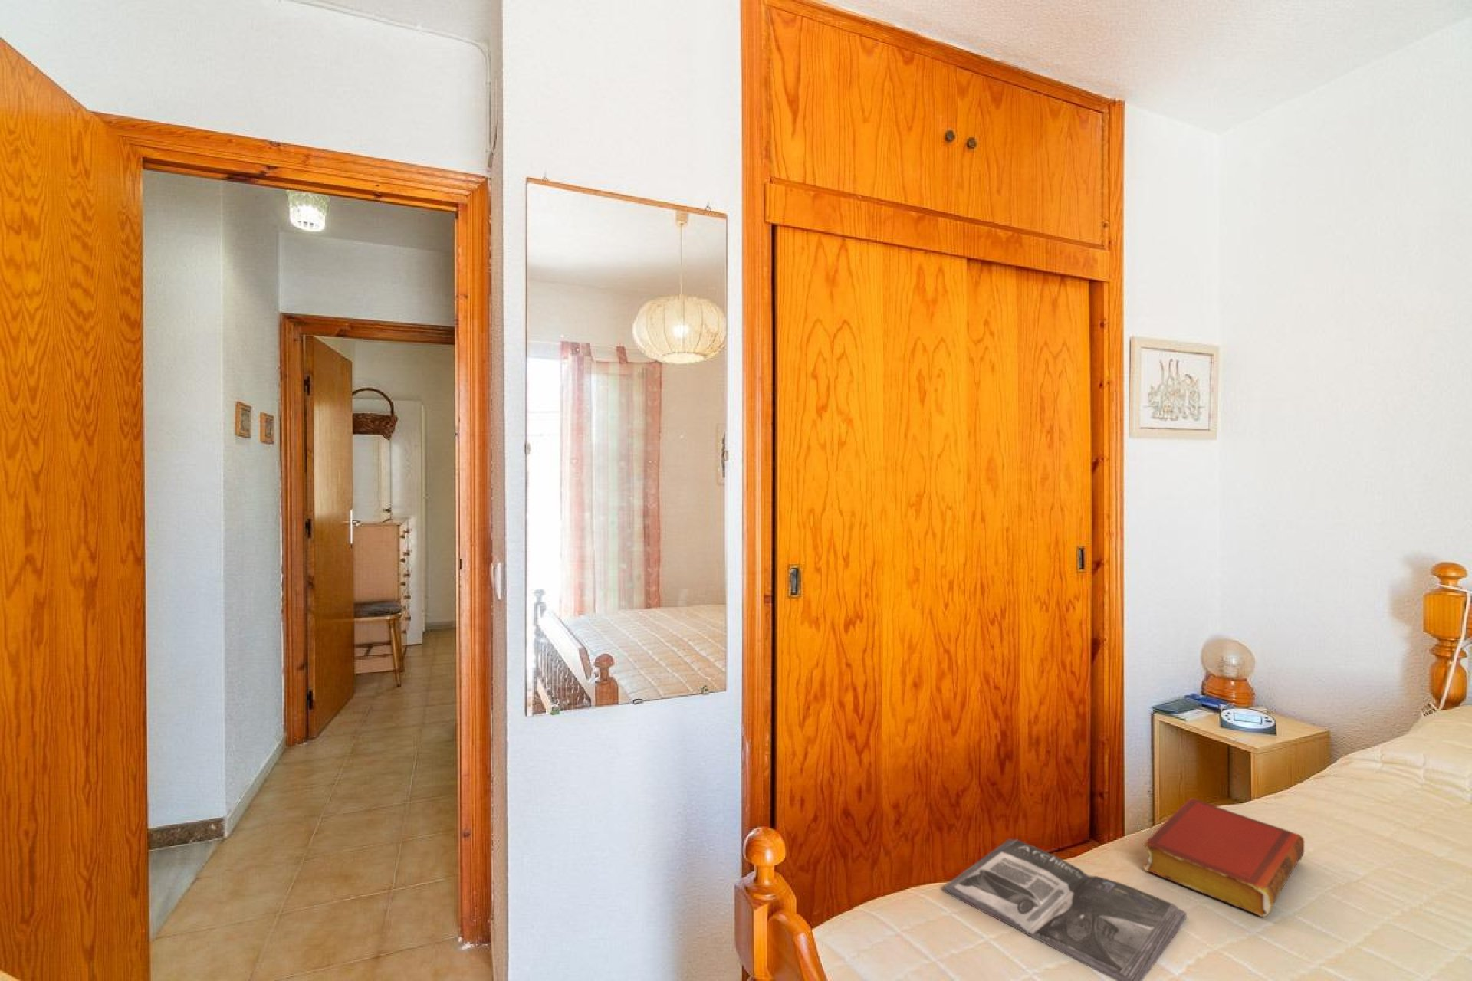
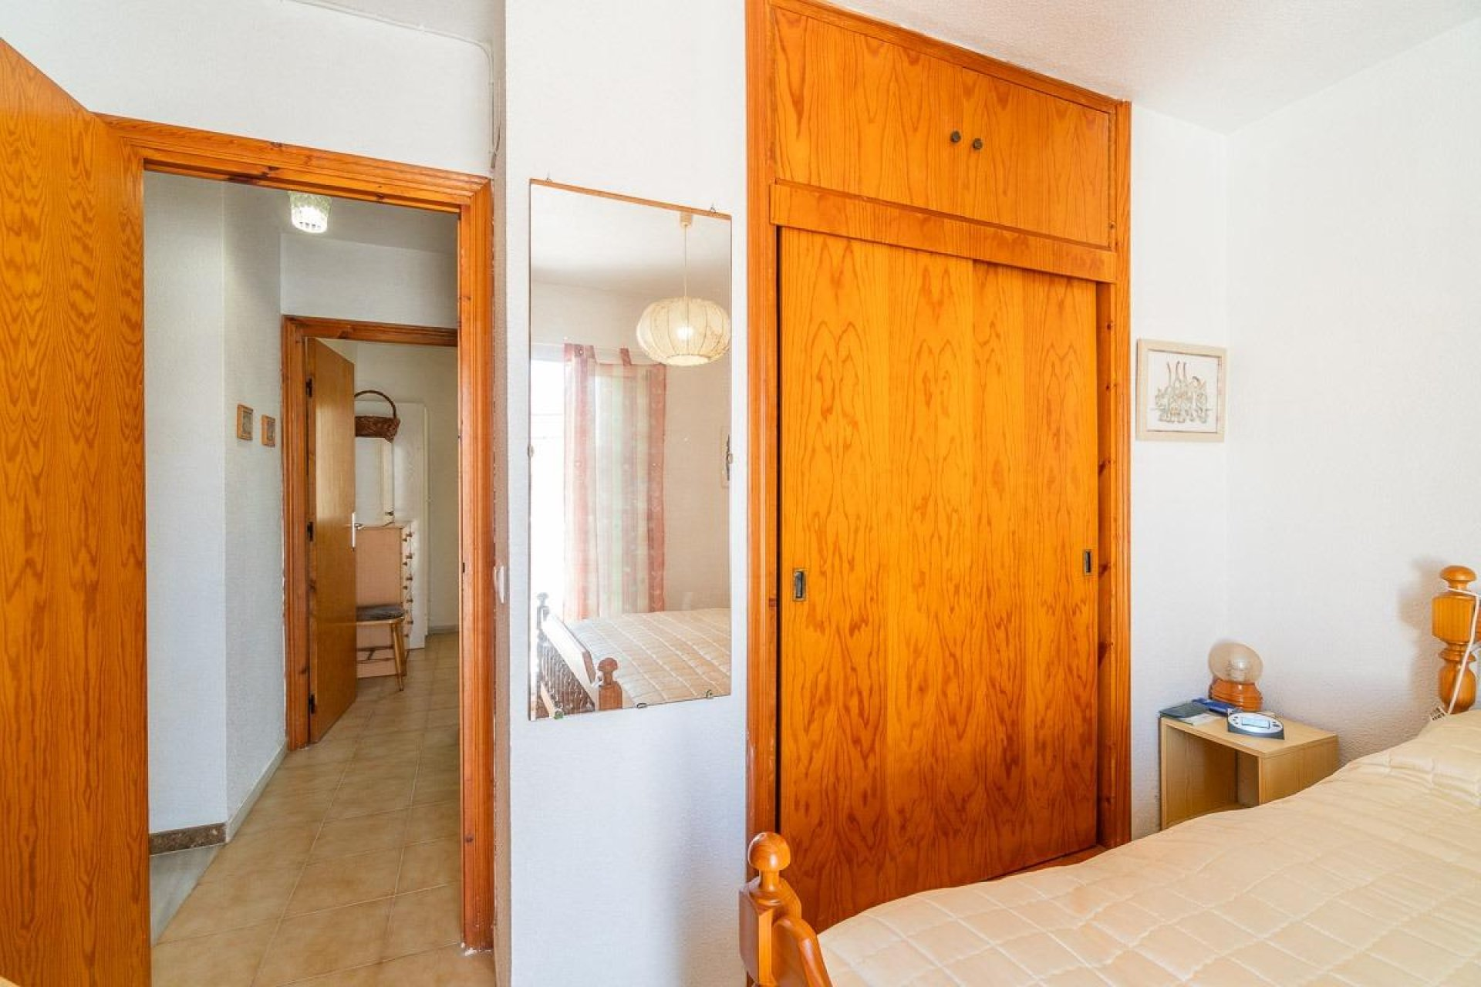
- magazine (1060, 900)
- book (1224, 851)
